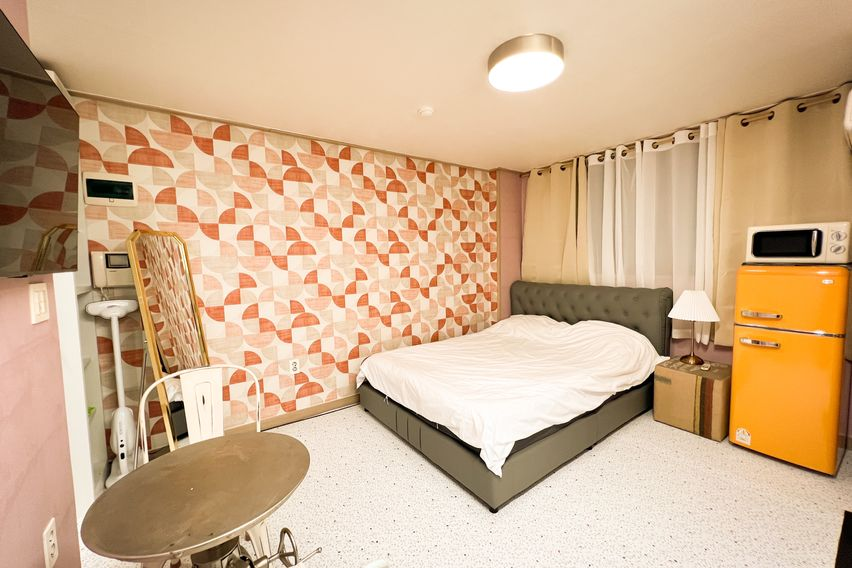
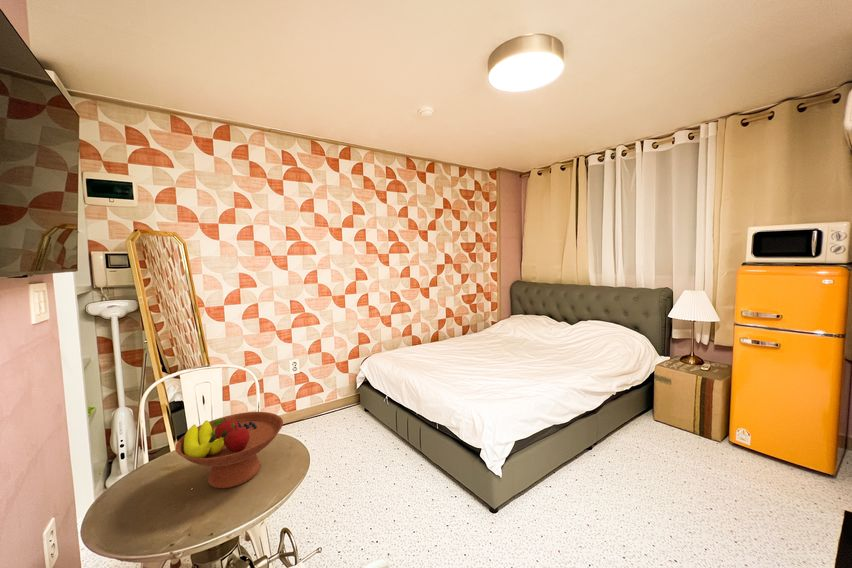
+ fruit bowl (233, 445)
